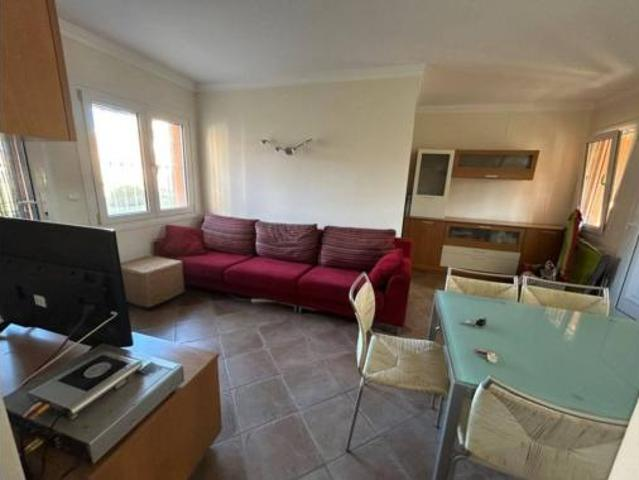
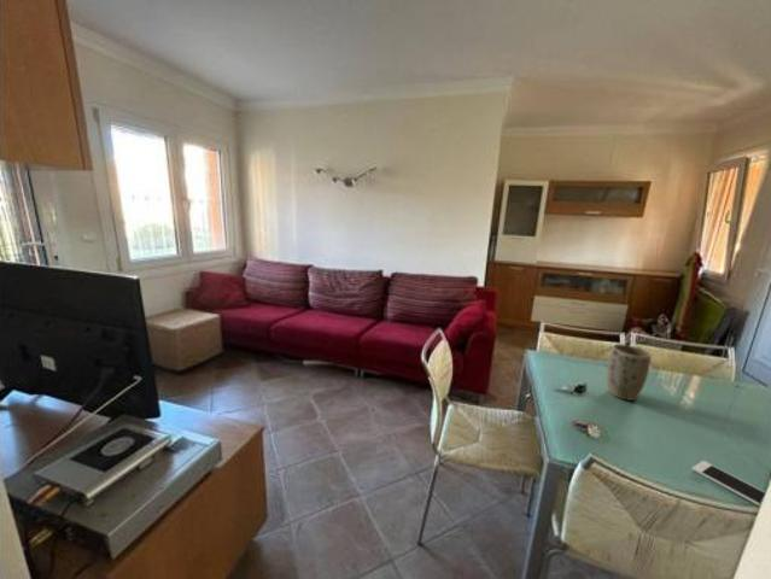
+ plant pot (626, 372)
+ cell phone (732, 482)
